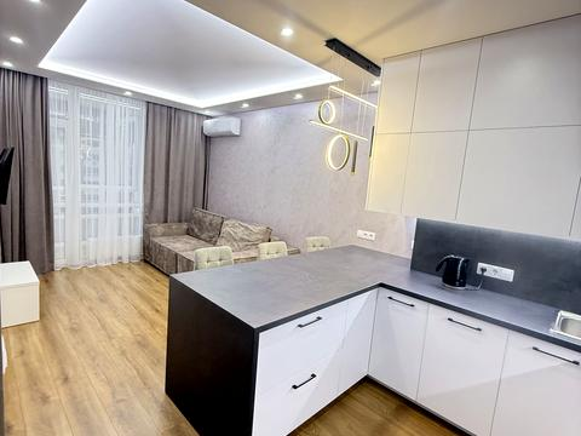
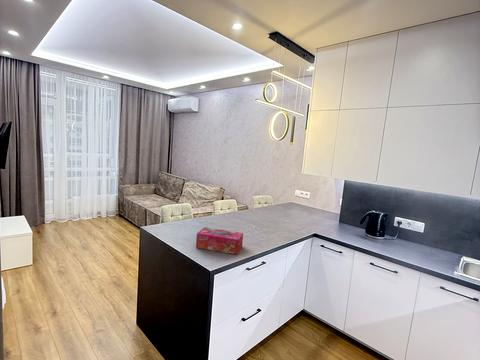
+ tissue box (220, 240)
